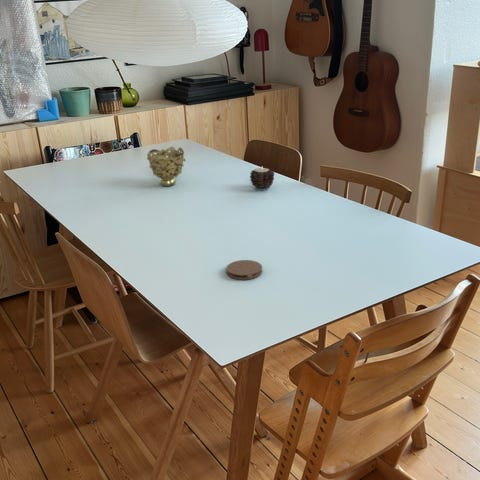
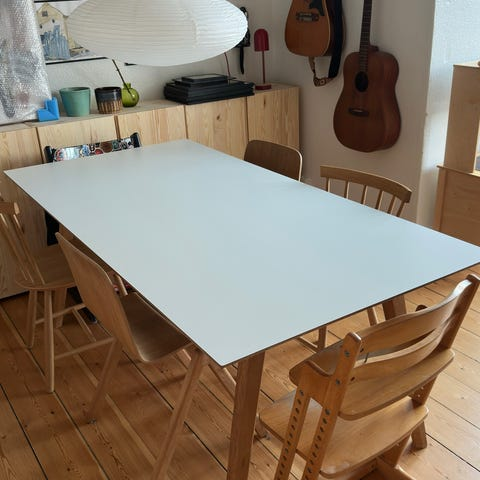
- coaster (244, 269)
- candle (262, 177)
- decorative bowl (167, 167)
